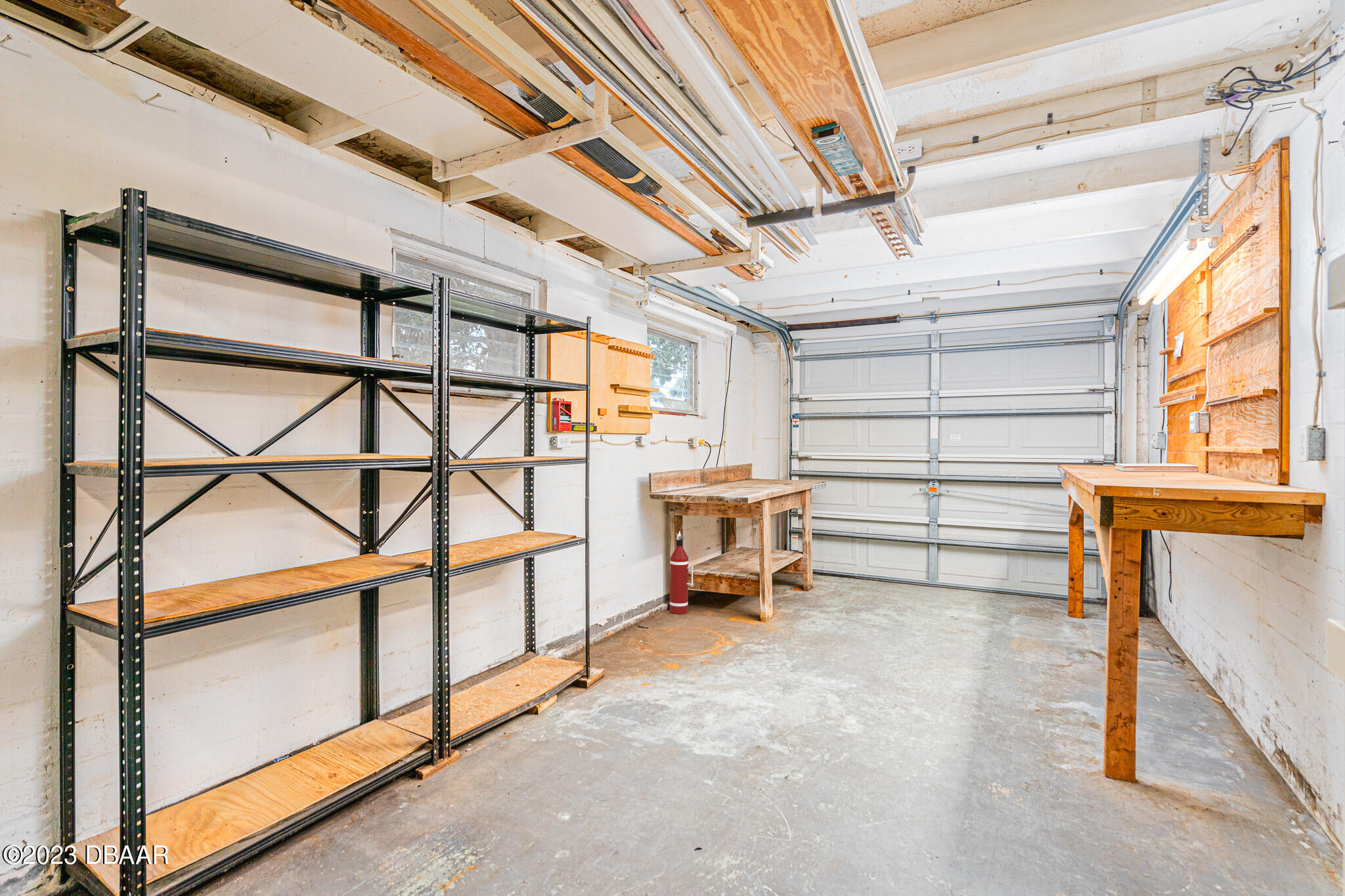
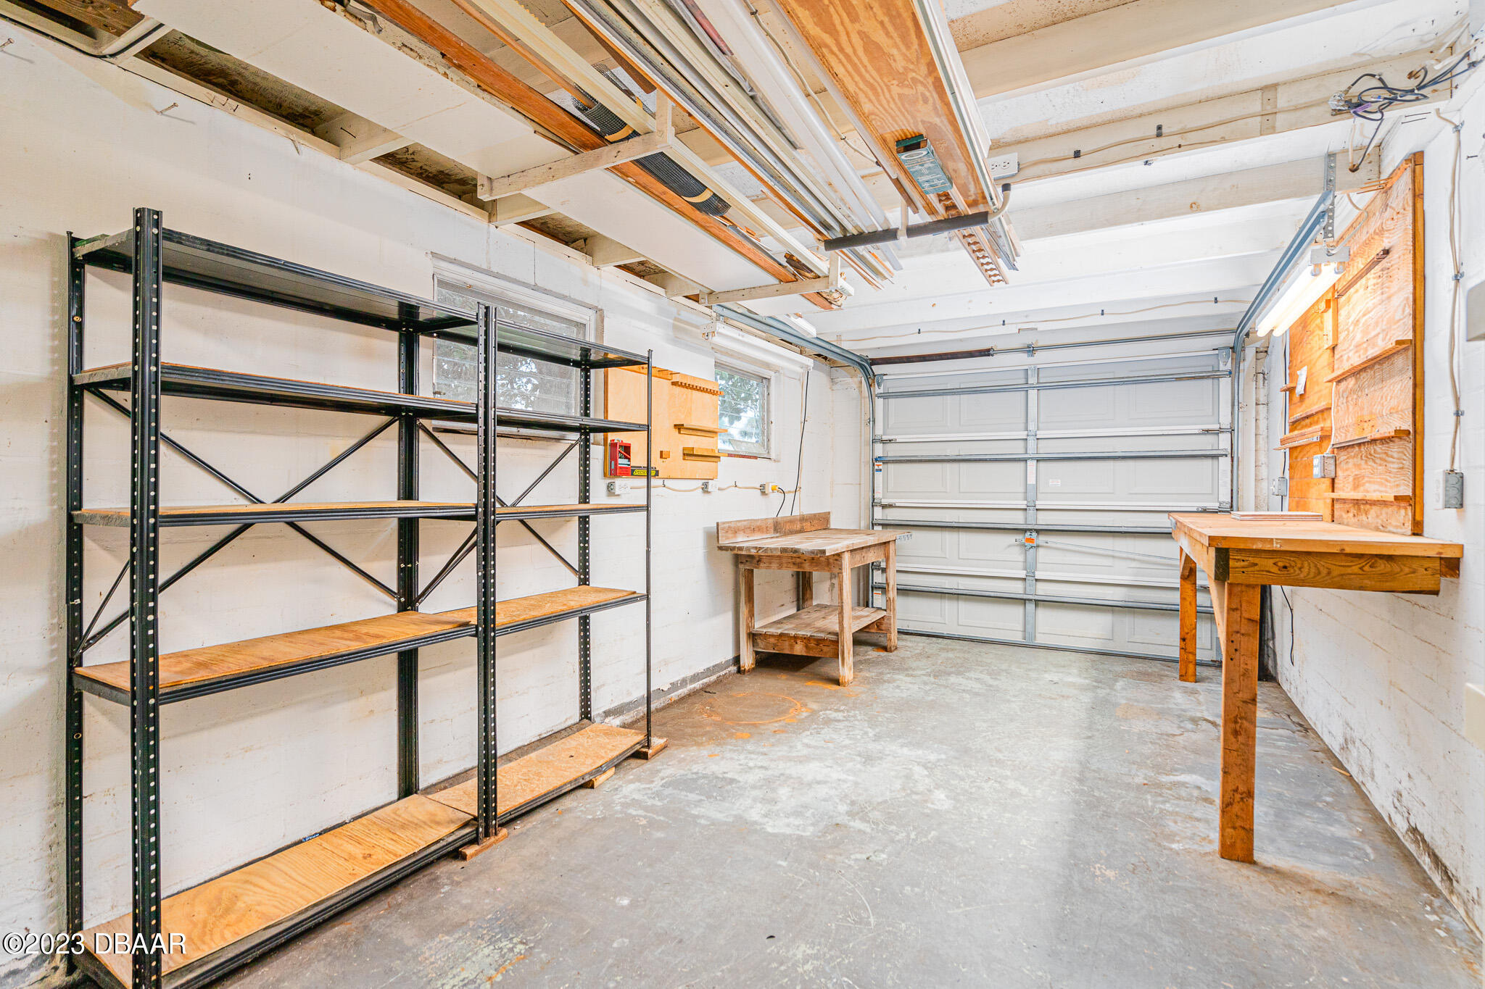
- fire extinguisher (682, 569)
